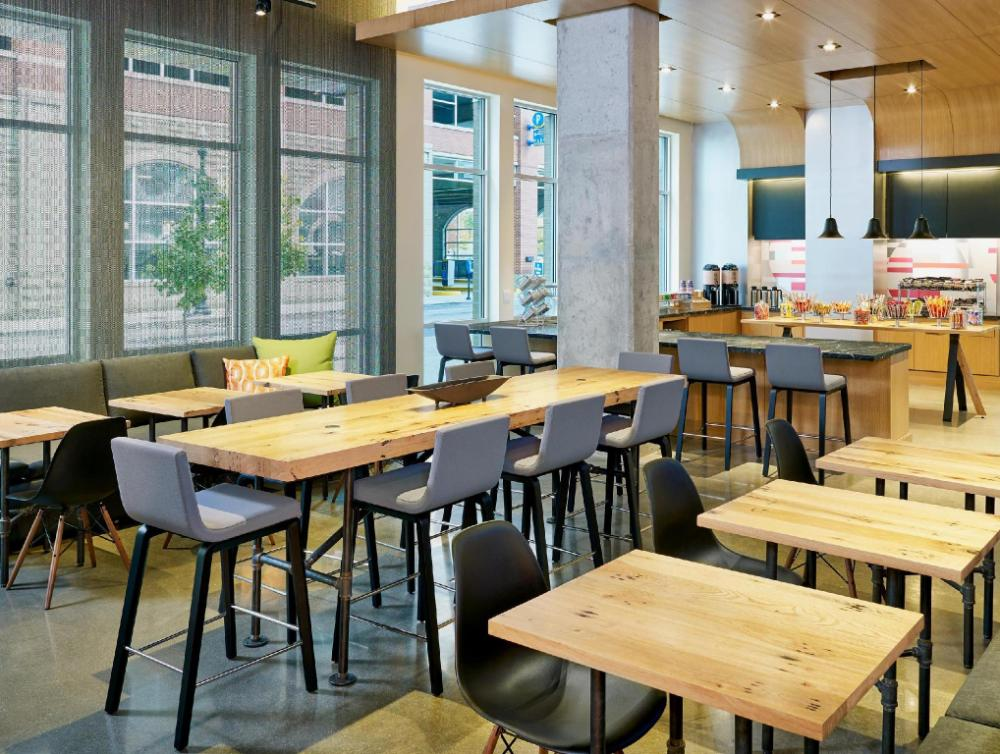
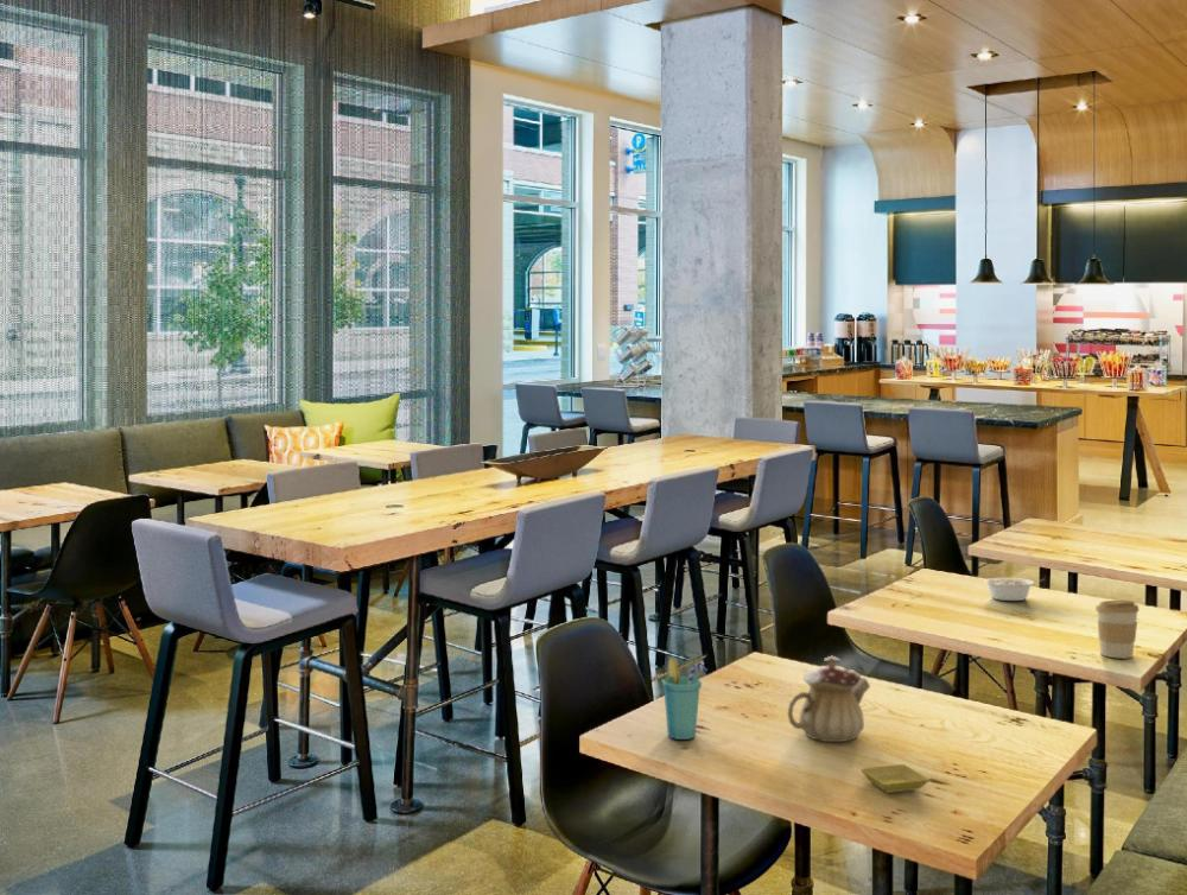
+ coffee cup (1116, 627)
+ saucer (894, 779)
+ cup (684, 697)
+ teapot (827, 696)
+ legume (1010, 588)
